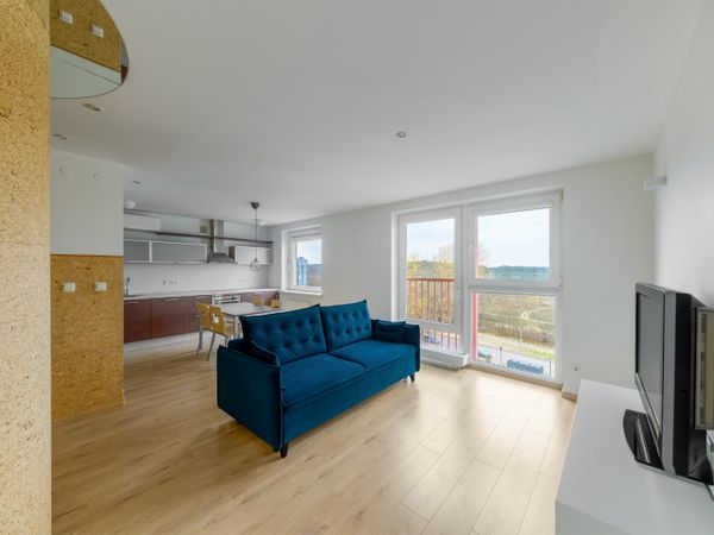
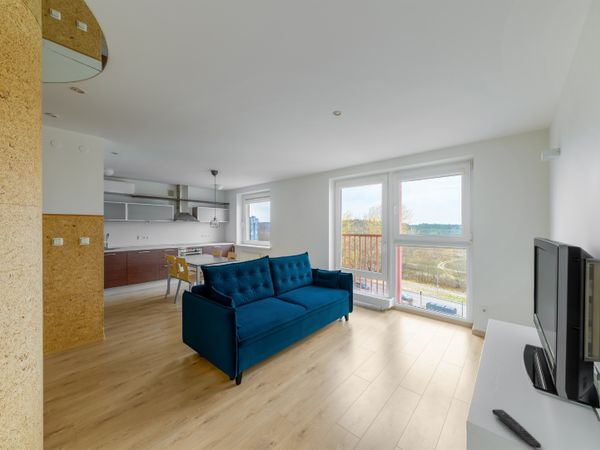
+ remote control (516, 427)
